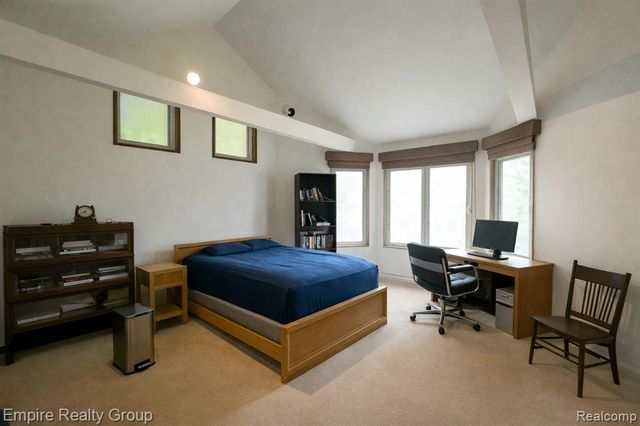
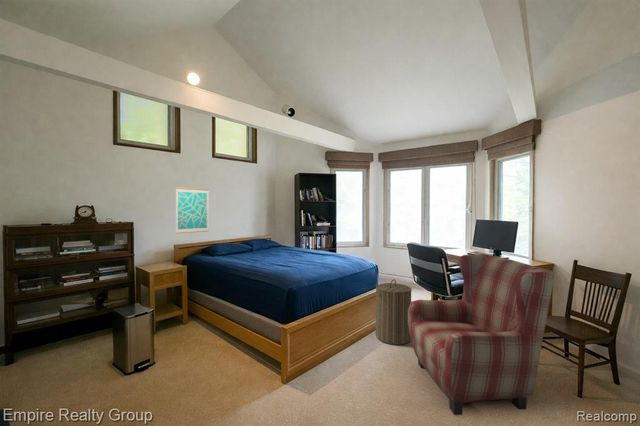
+ wall art (192, 210)
+ armchair (471, 322)
+ laundry hamper (393, 308)
